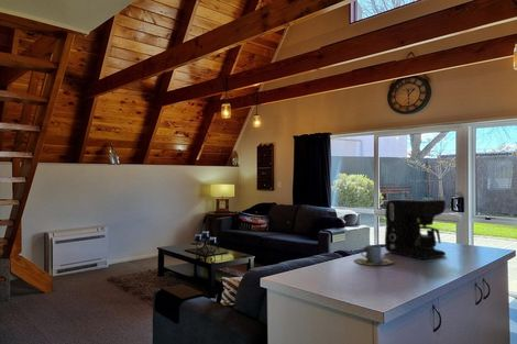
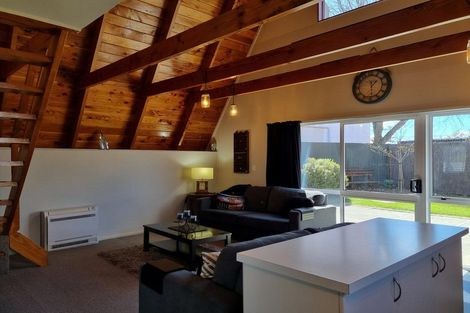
- coffee maker (416, 226)
- cup (373, 253)
